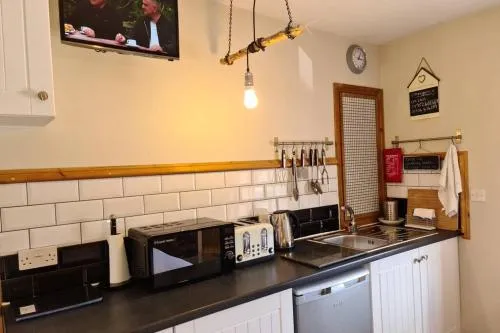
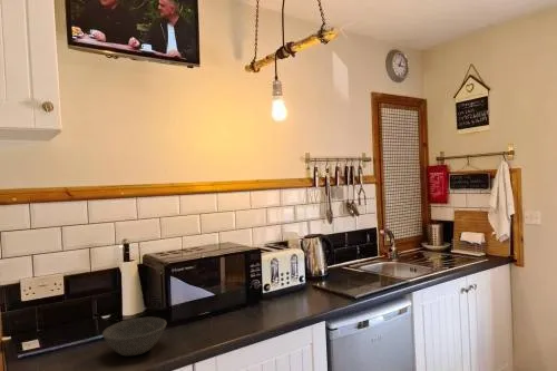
+ bowl (135, 338)
